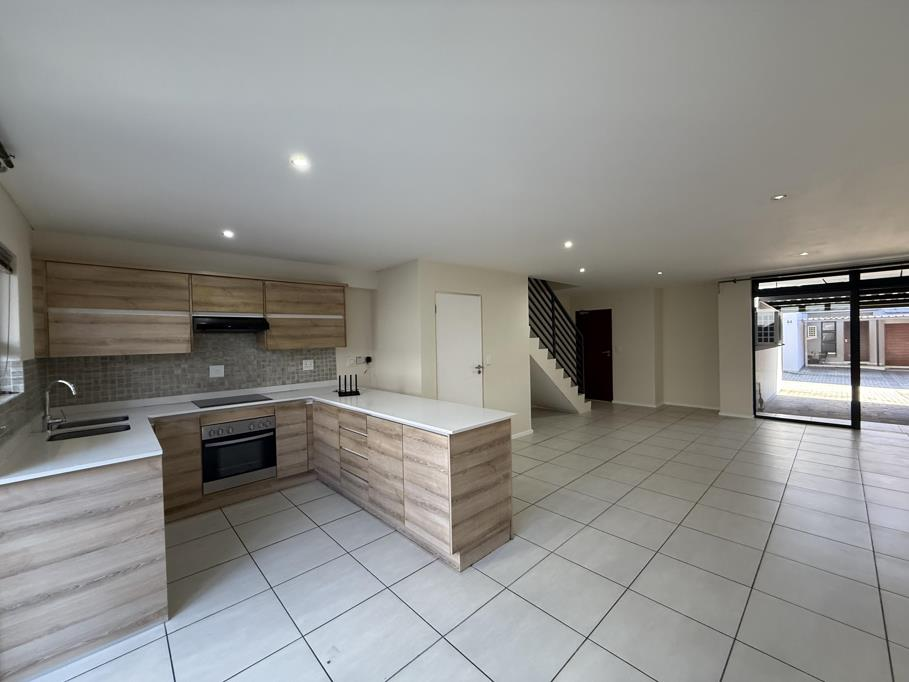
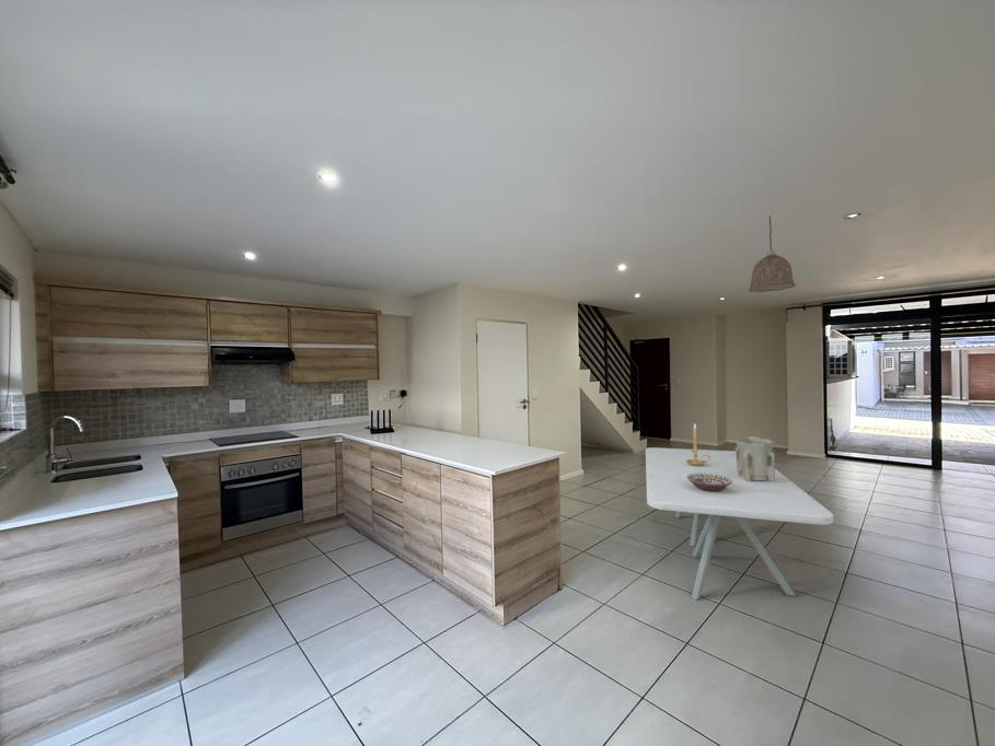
+ pendant lamp (771, 252)
+ decorative bowl (708, 483)
+ candle holder (695, 444)
+ dining table (711, 512)
+ vase (754, 458)
